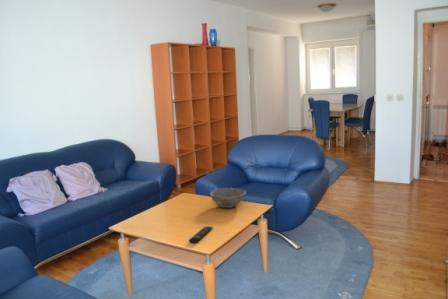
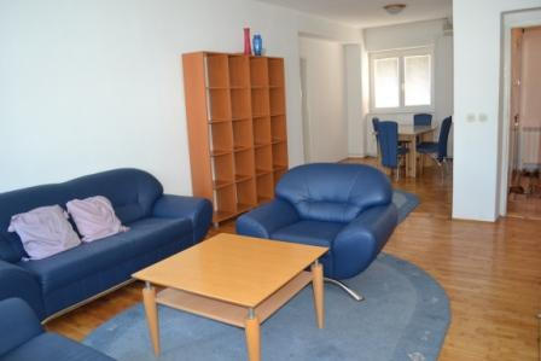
- remote control (201, 234)
- bowl (228, 199)
